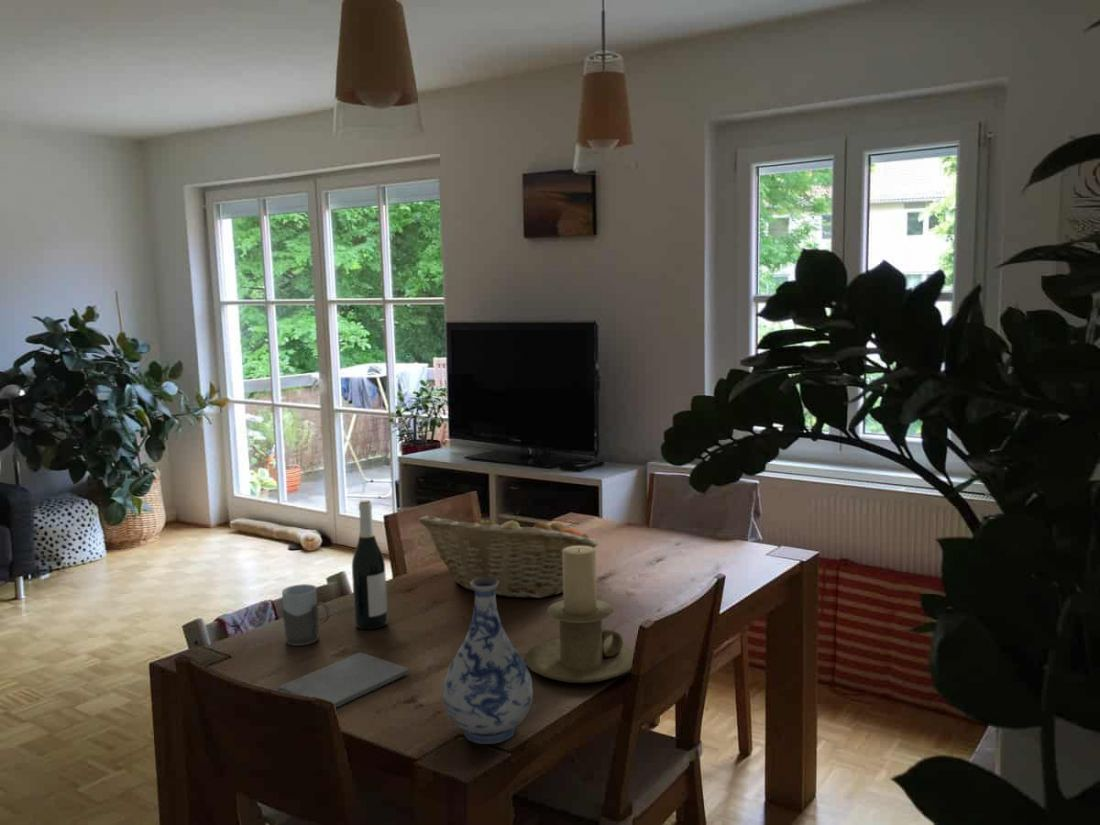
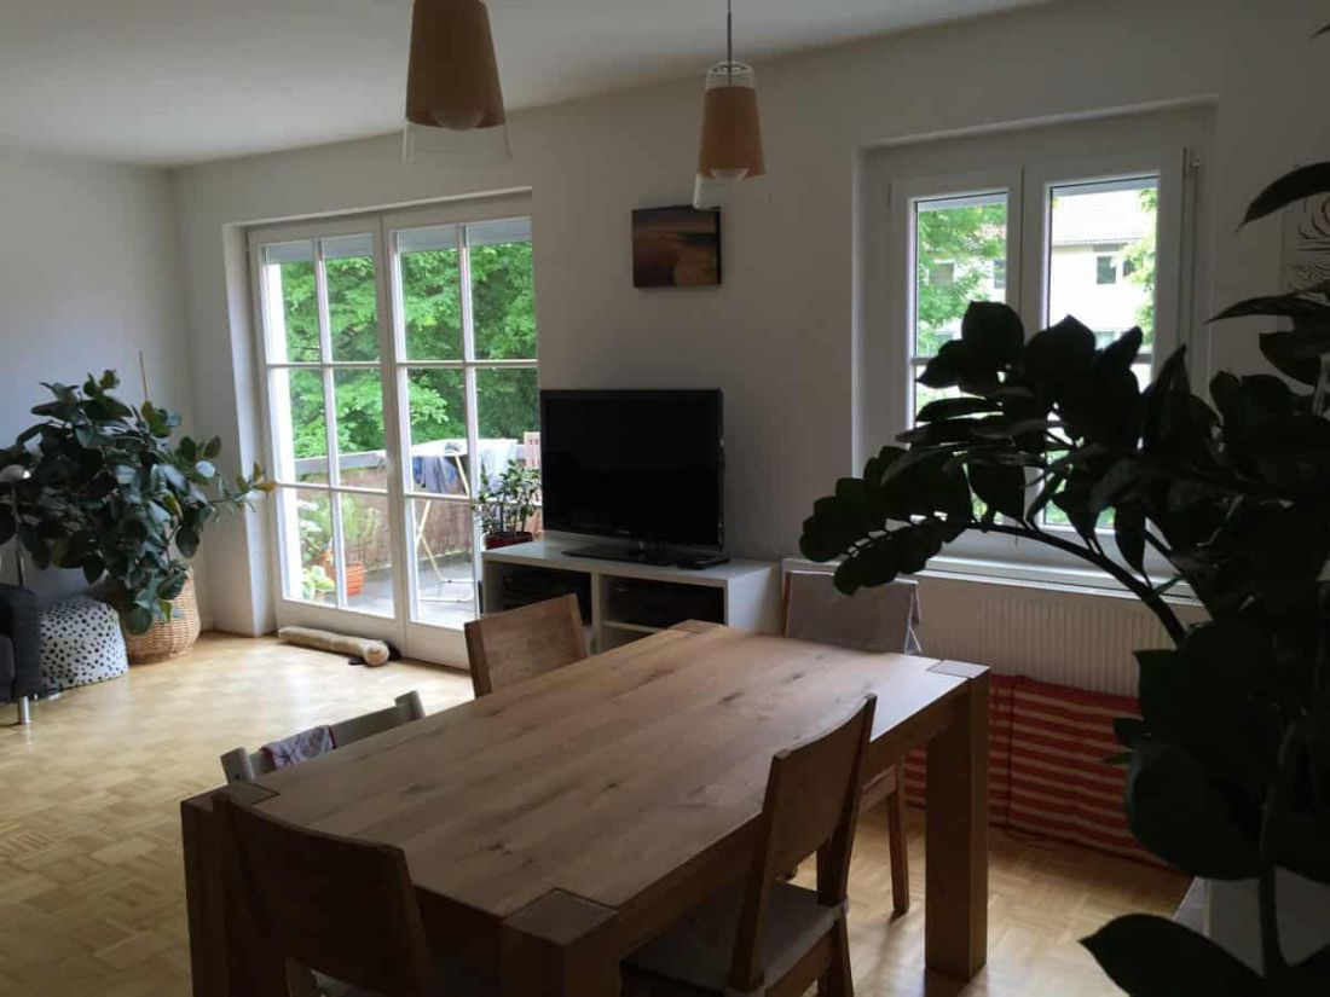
- candle holder (580, 607)
- wine bottle (368, 563)
- fruit basket (508, 545)
- notepad (345, 679)
- mug (307, 615)
- vase (486, 657)
